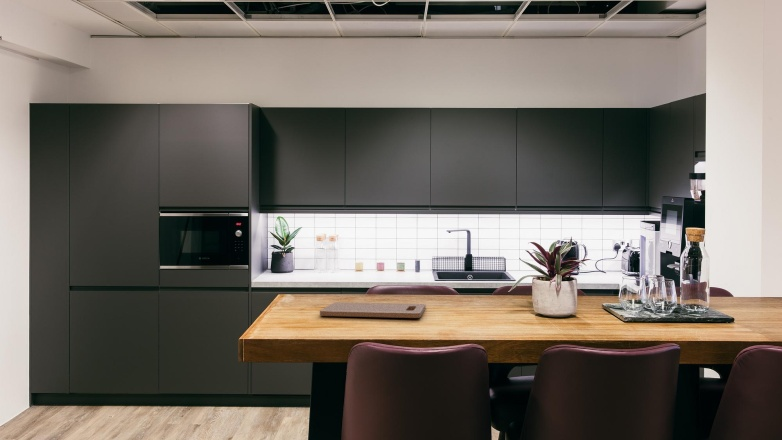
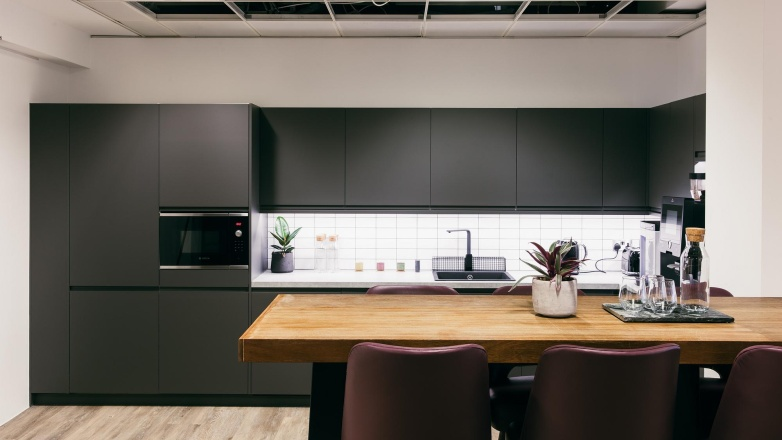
- cutting board (374, 309)
